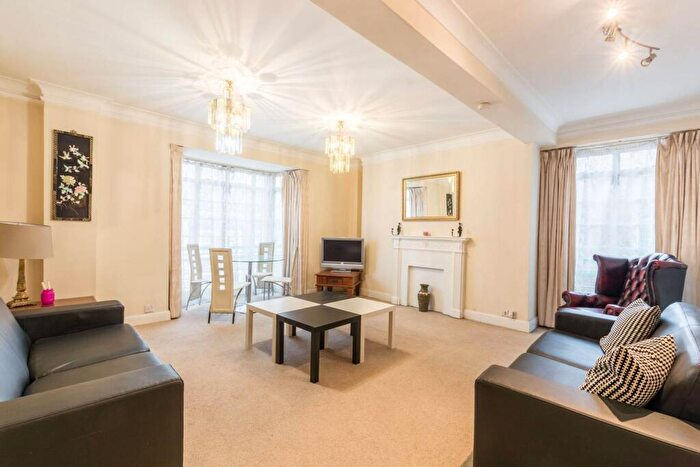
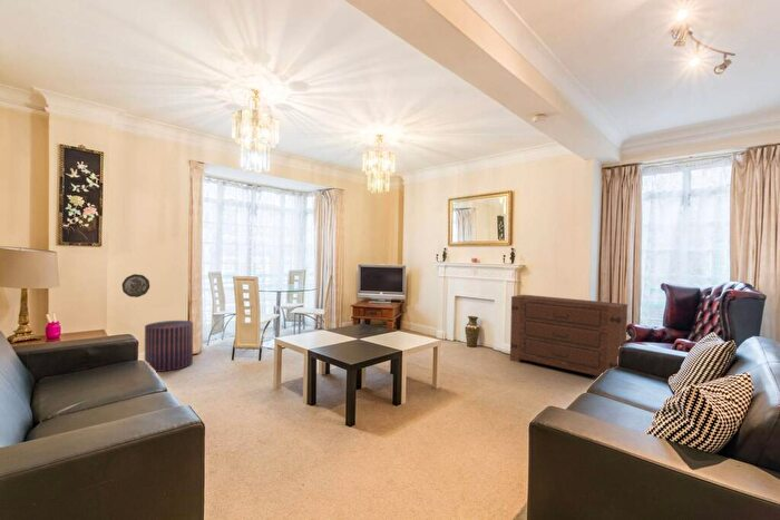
+ dresser (564, 334)
+ pouf (169, 344)
+ decorative plate (136, 285)
